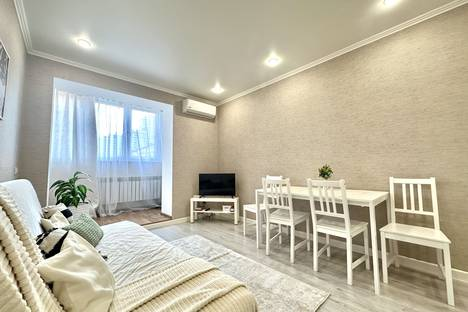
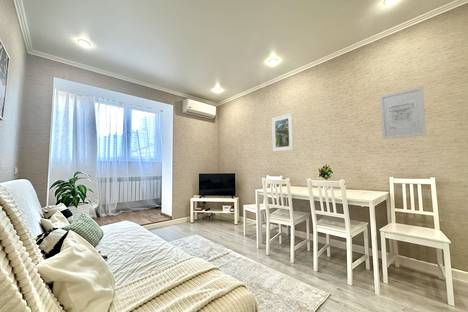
+ wall art (401, 114)
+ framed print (282, 133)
